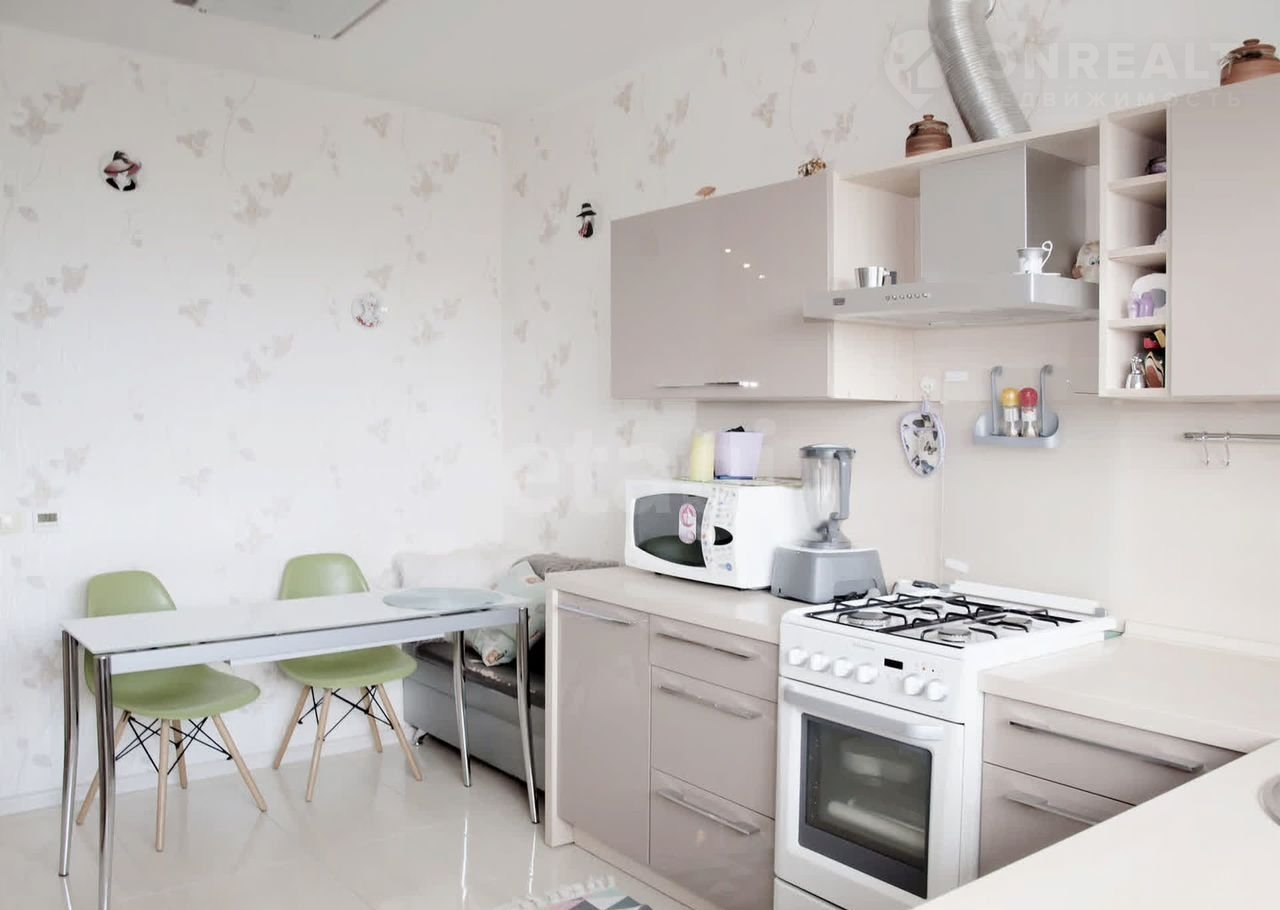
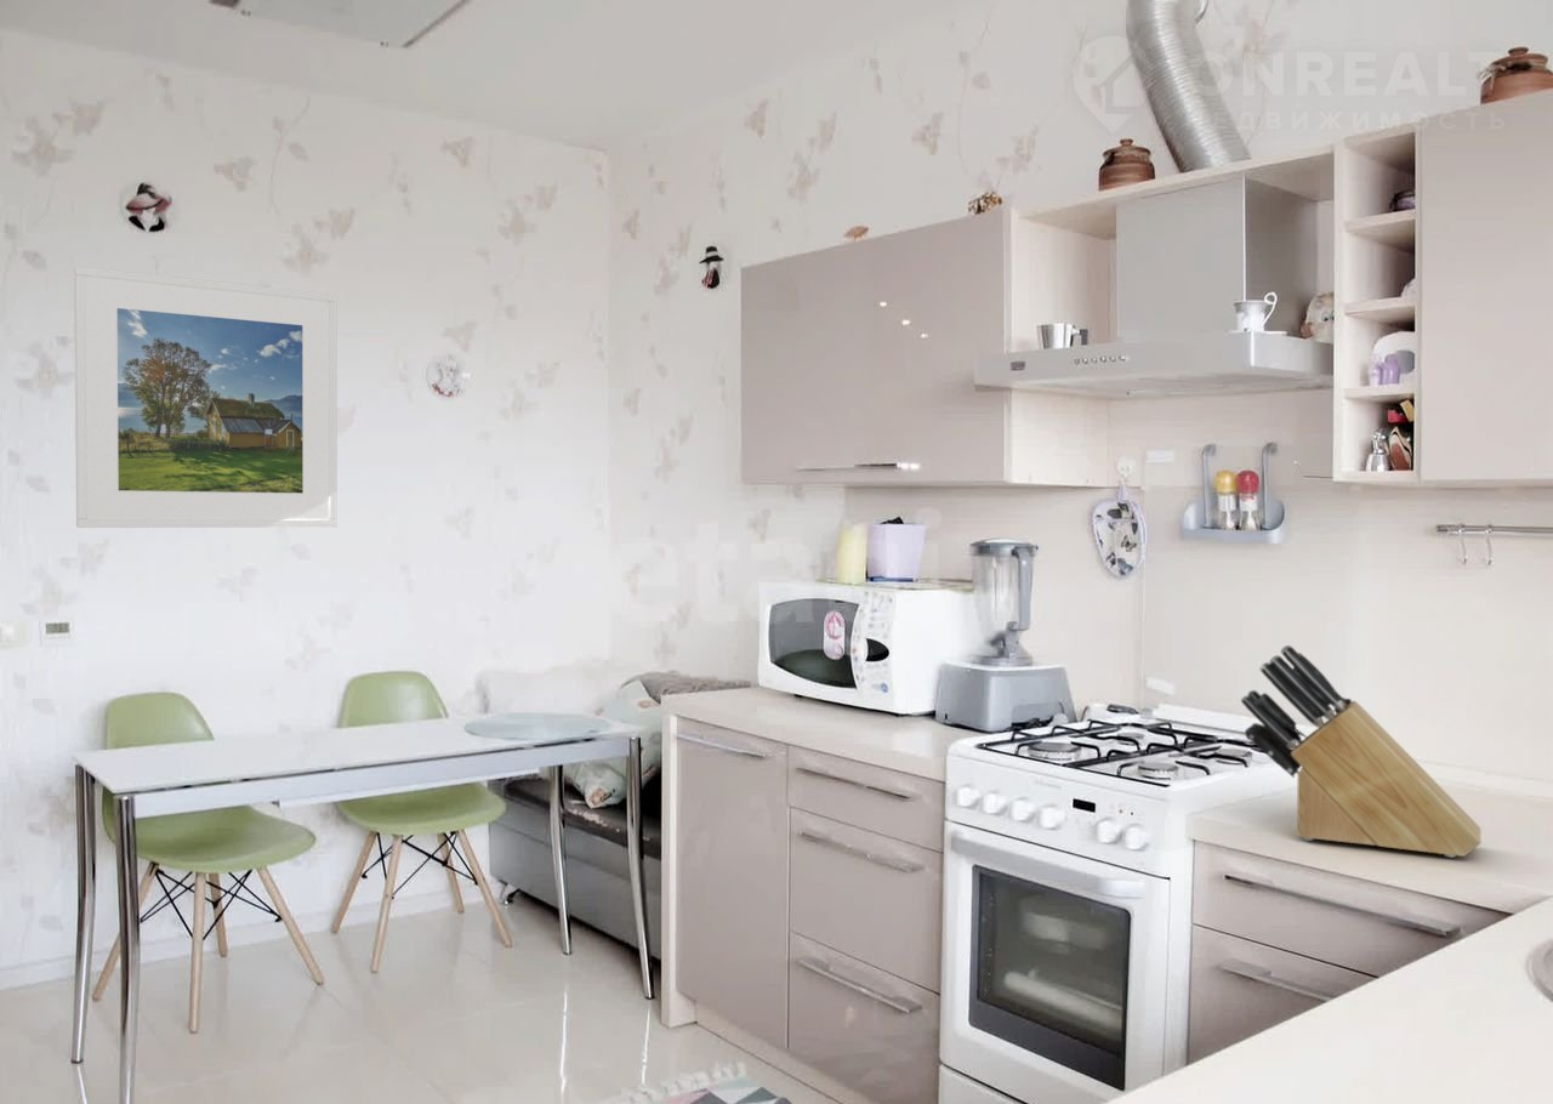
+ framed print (214, 404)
+ knife block (1358, 744)
